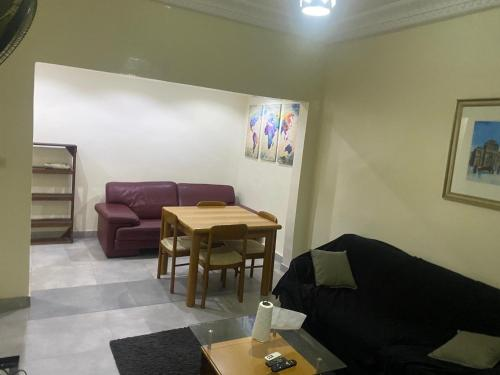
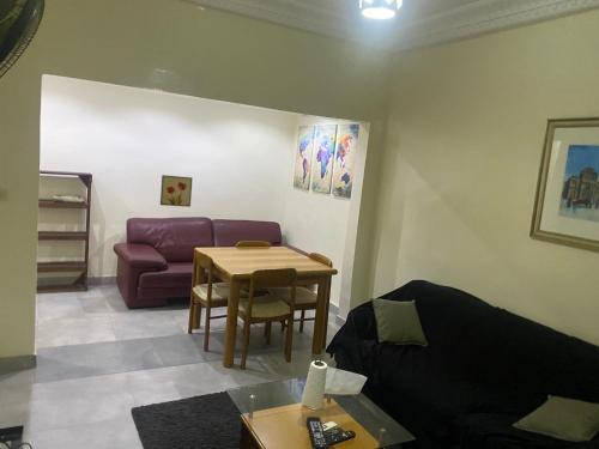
+ remote control (316, 433)
+ wall art (176, 190)
